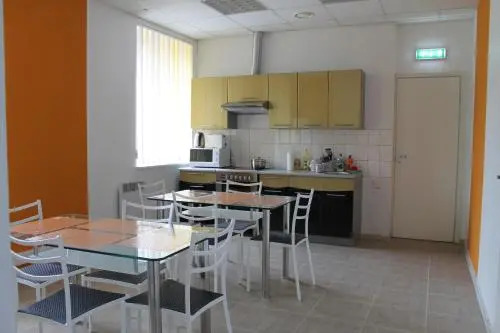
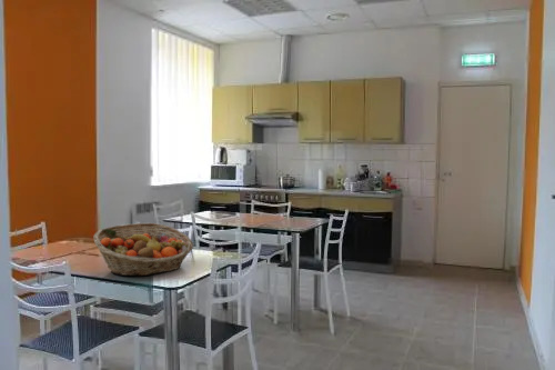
+ fruit basket (144, 248)
